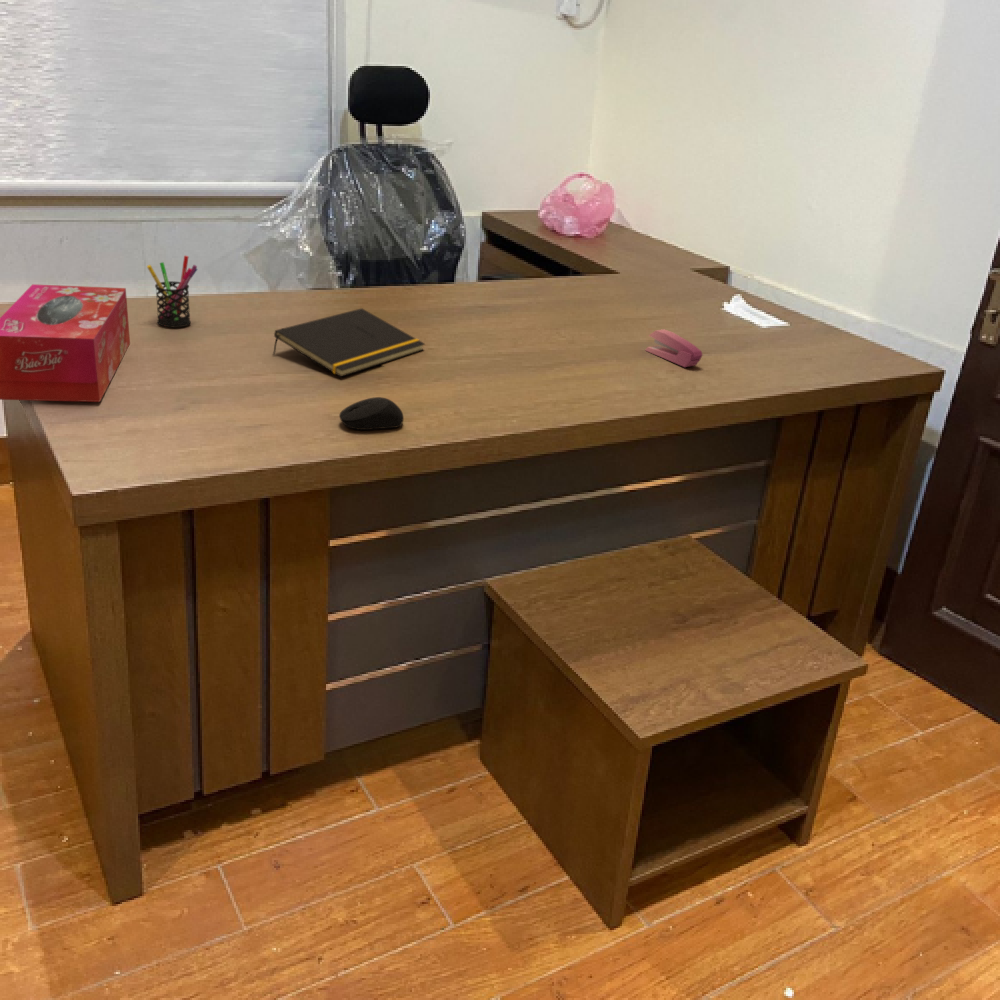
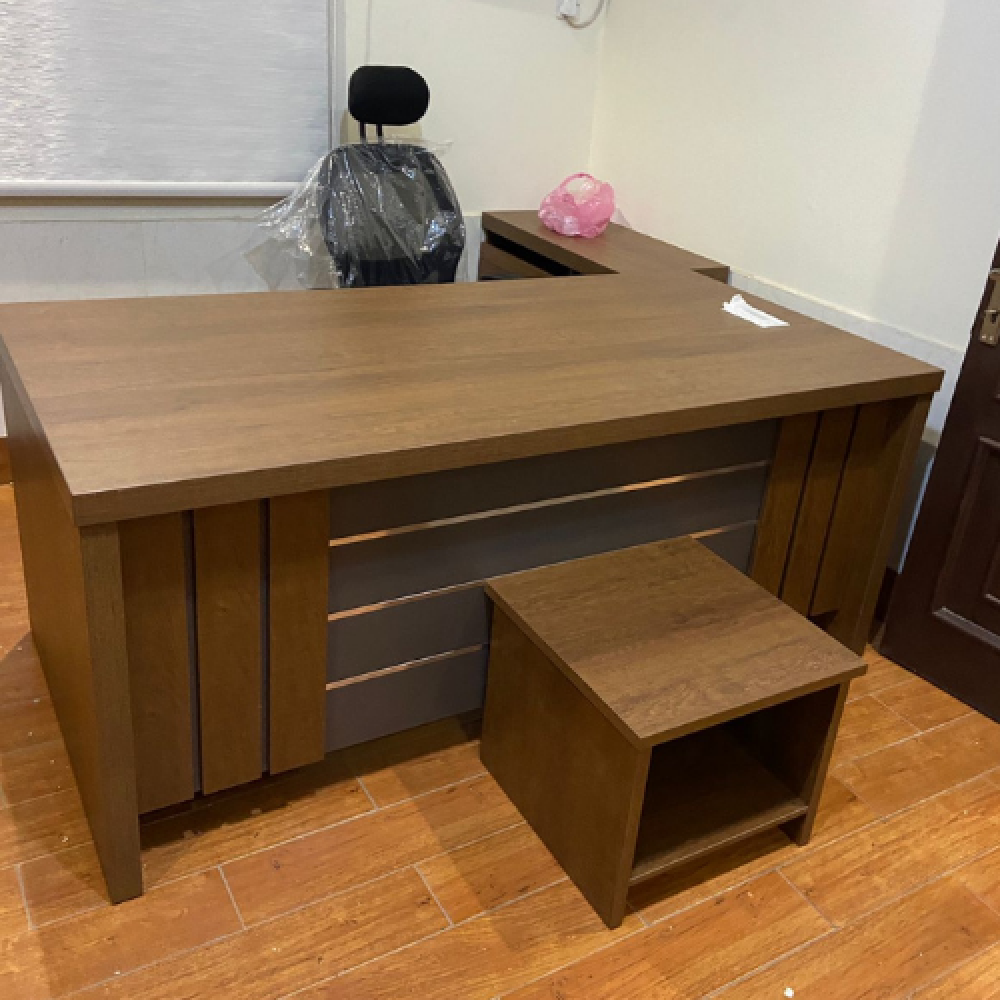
- computer mouse (371, 412)
- stapler (674, 347)
- pen holder (172, 289)
- notepad (351, 340)
- tissue box (64, 339)
